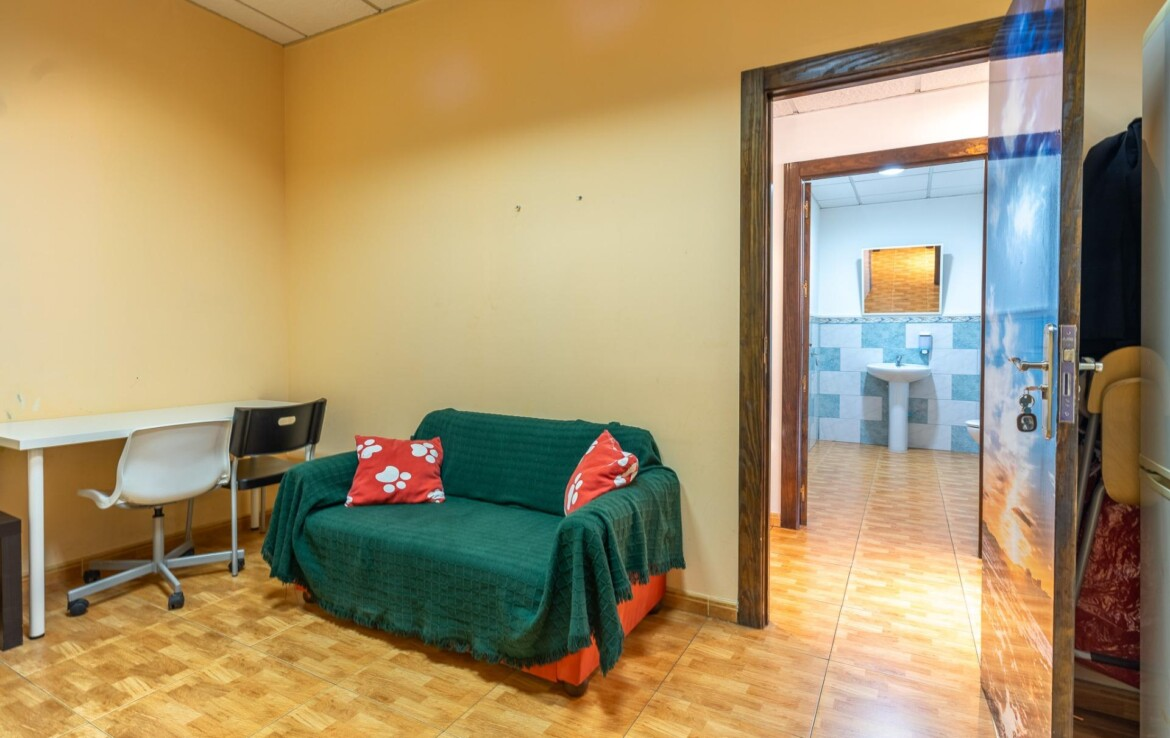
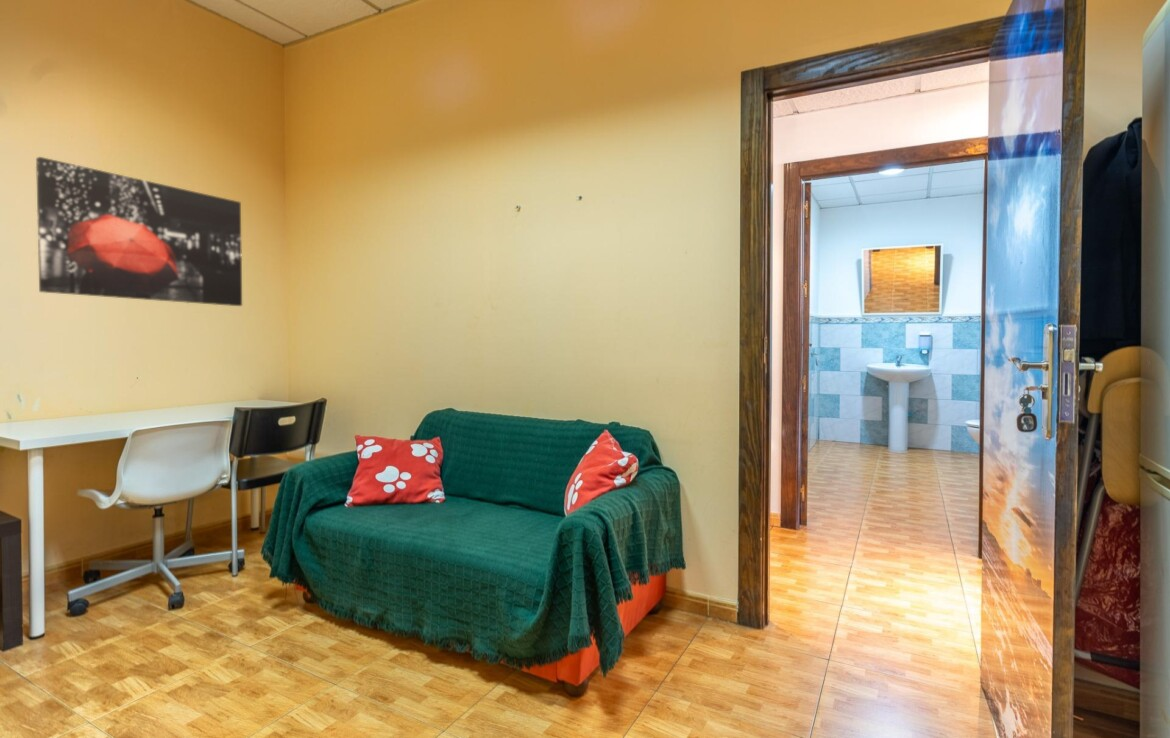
+ wall art (152, 241)
